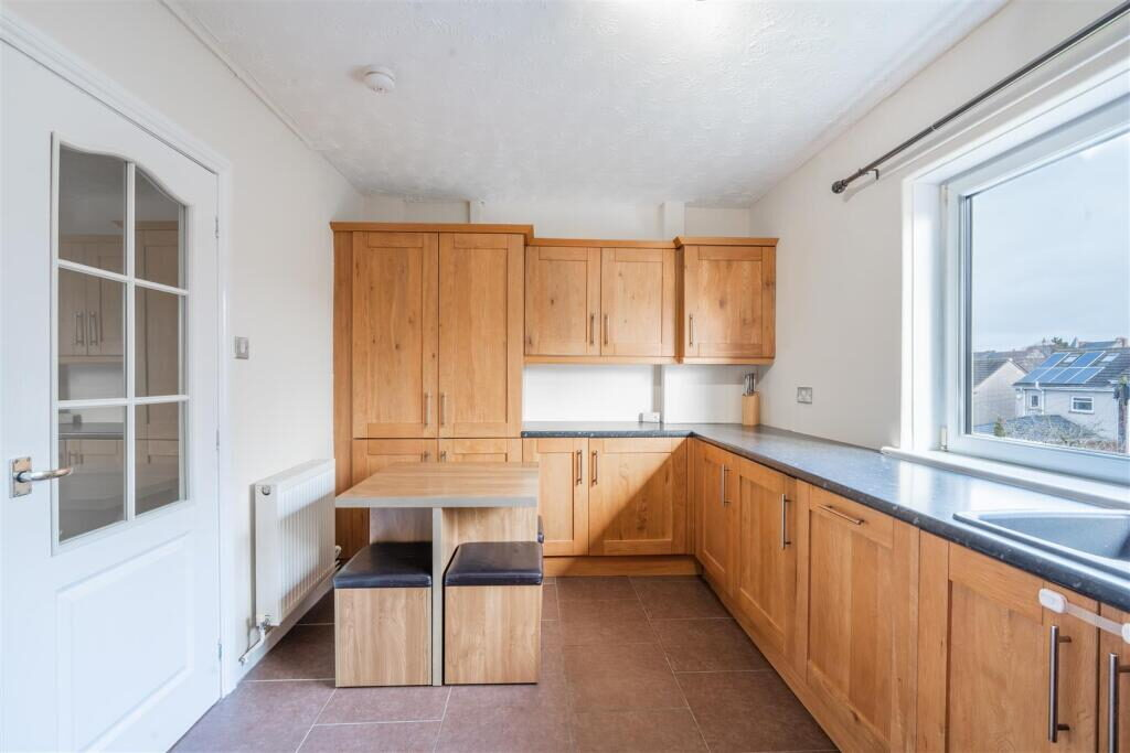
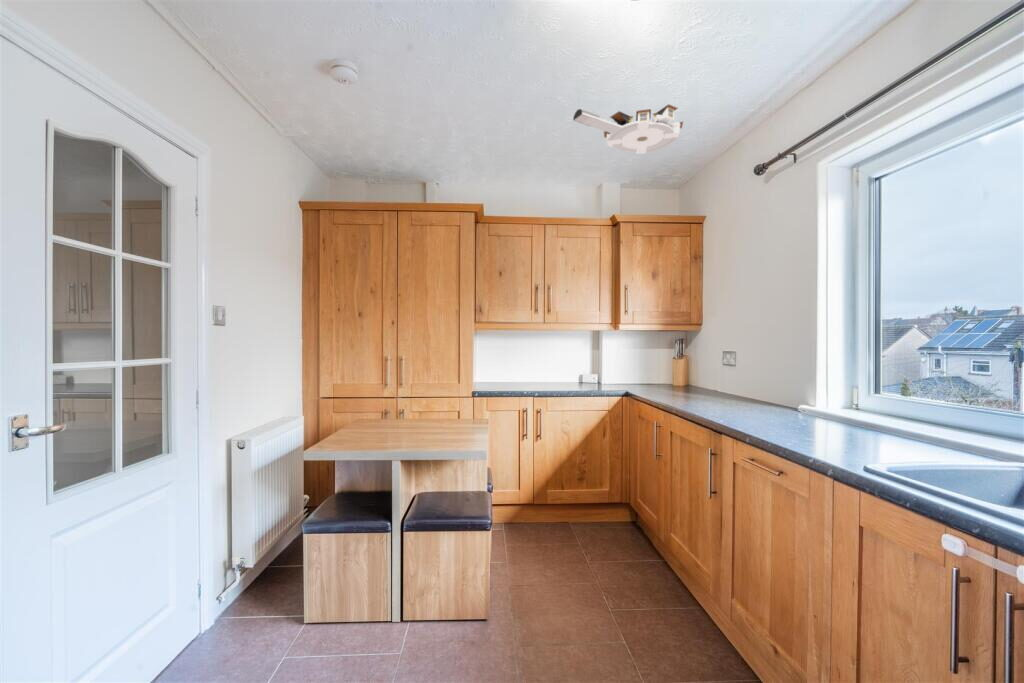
+ architectural model (629, 127)
